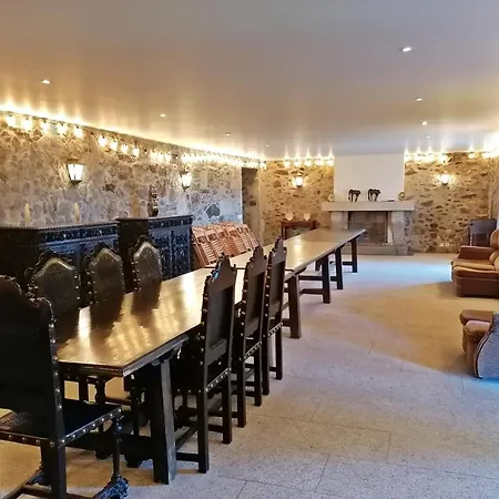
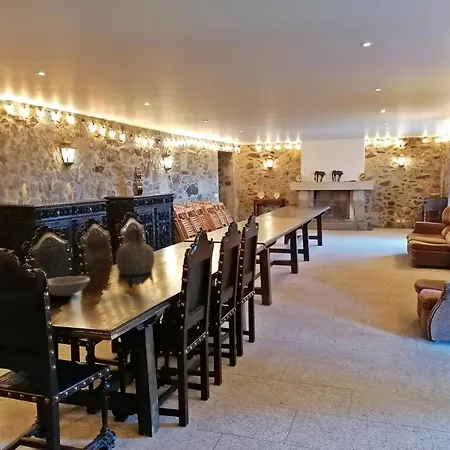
+ bowl (66, 287)
+ vase (135, 259)
